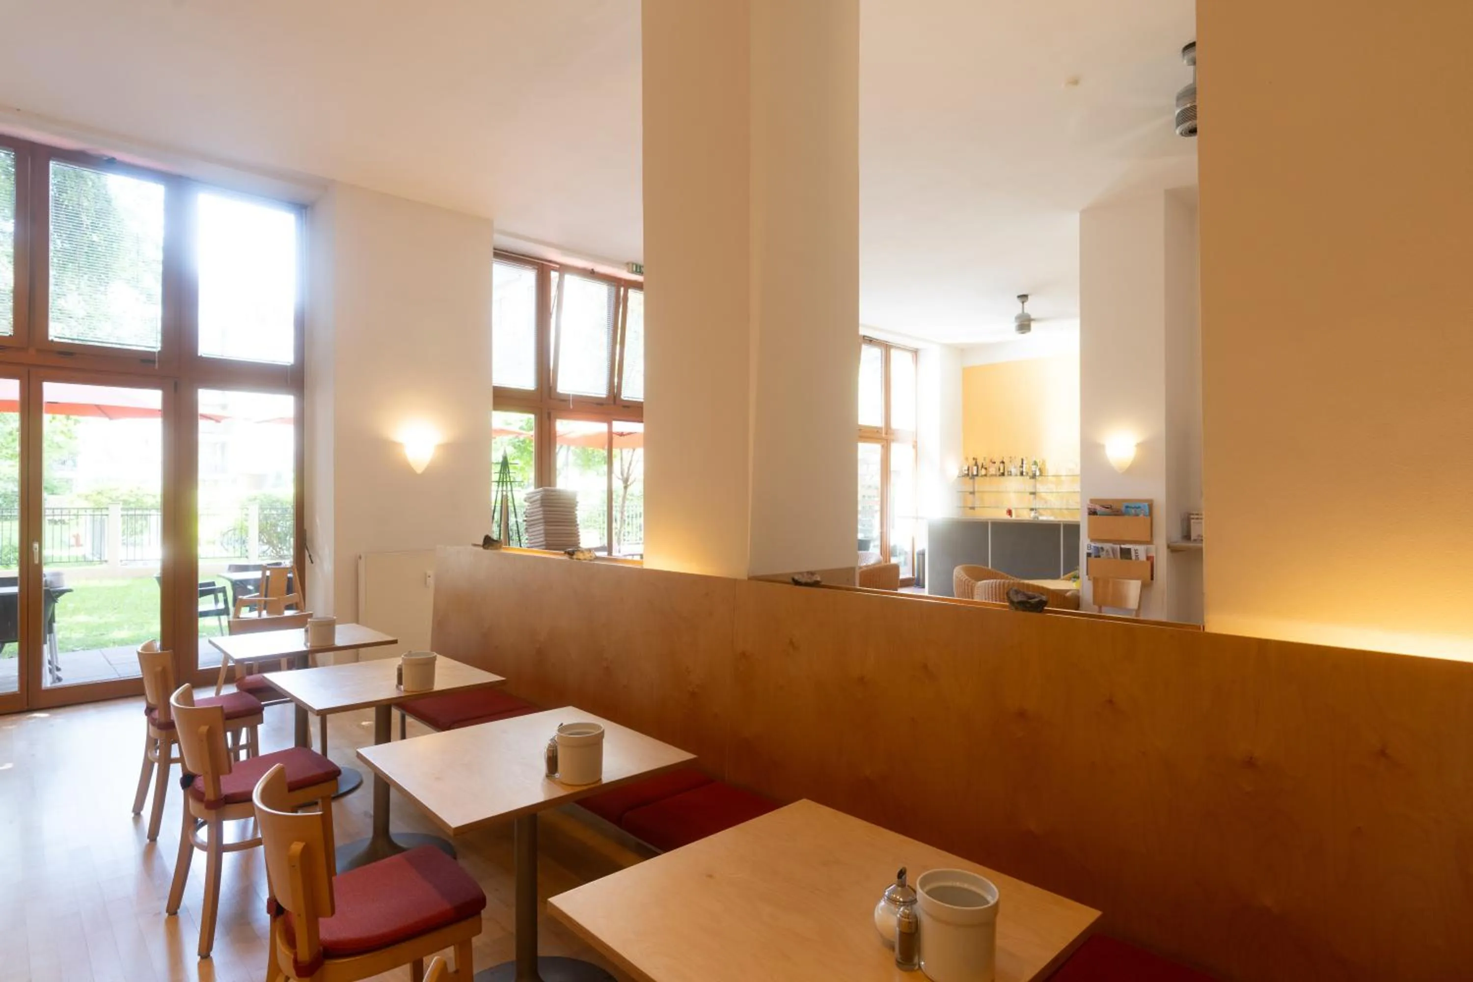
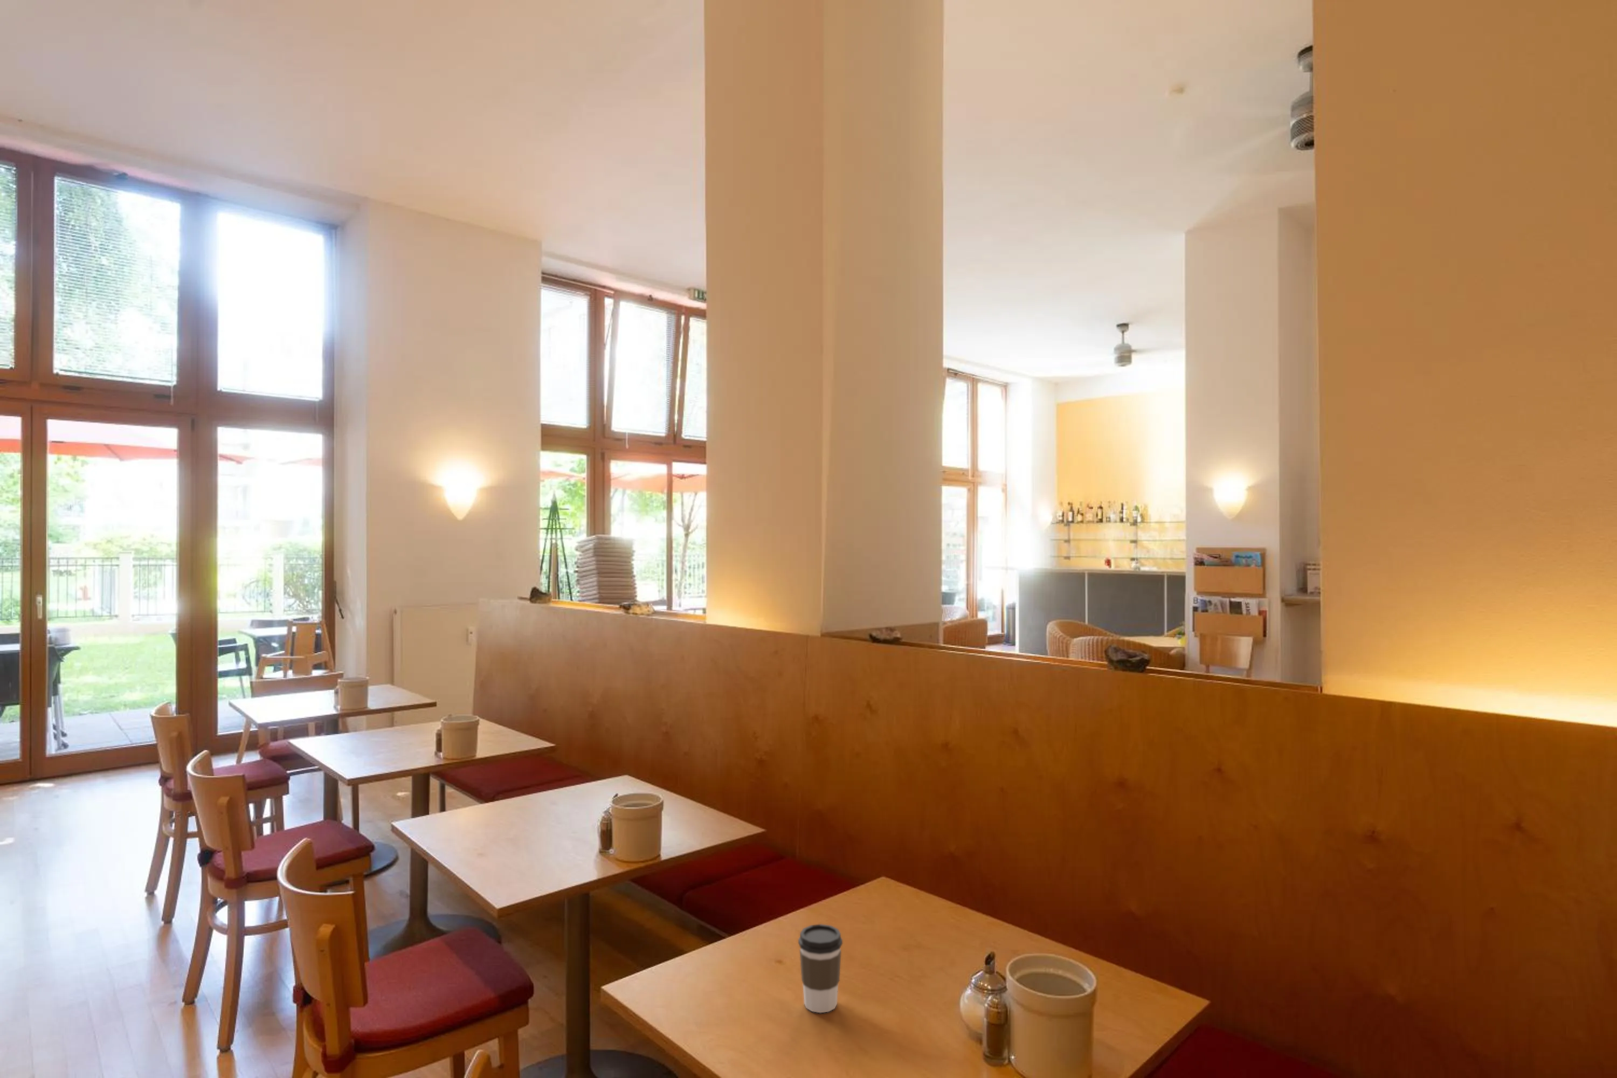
+ coffee cup (821, 969)
